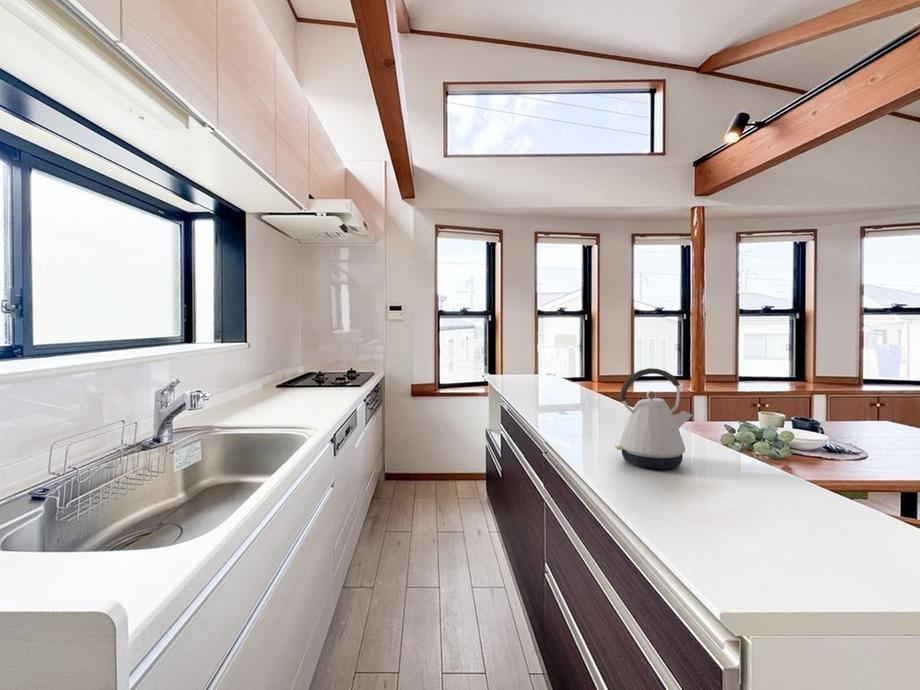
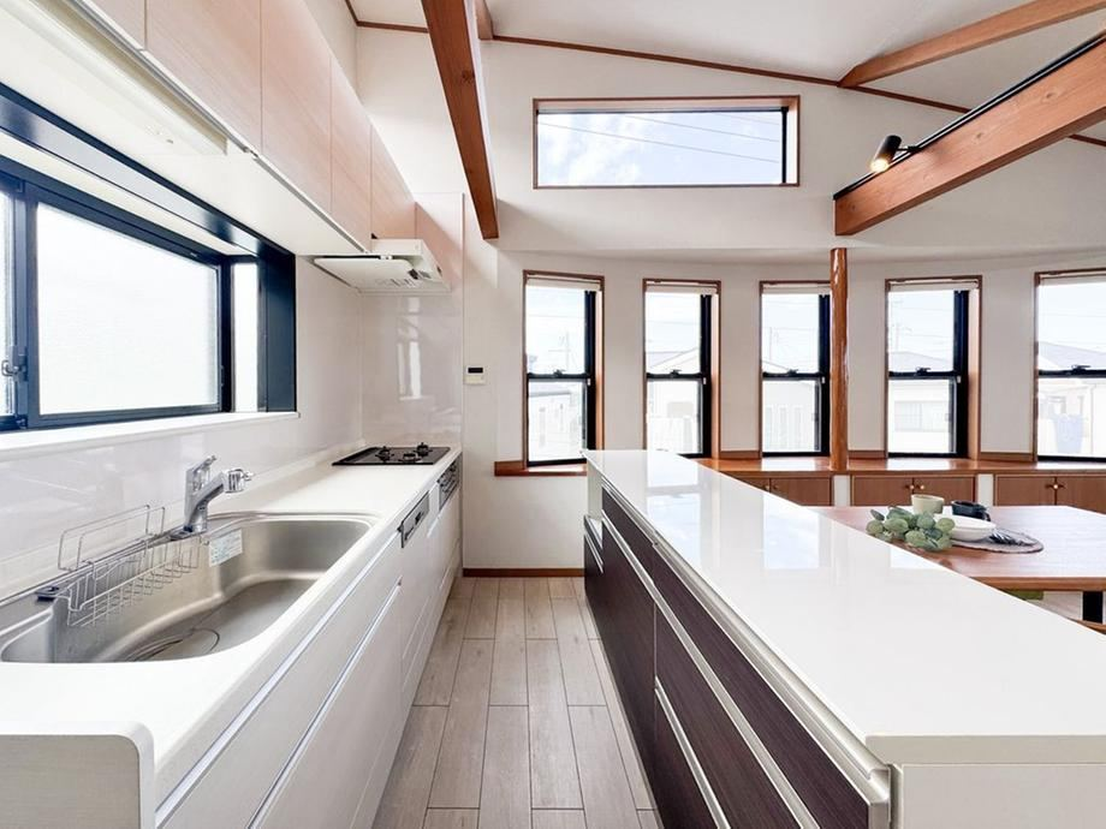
- kettle (653, 415)
